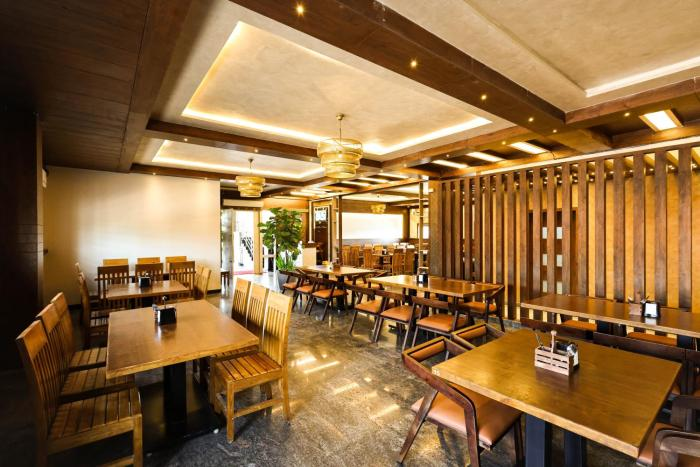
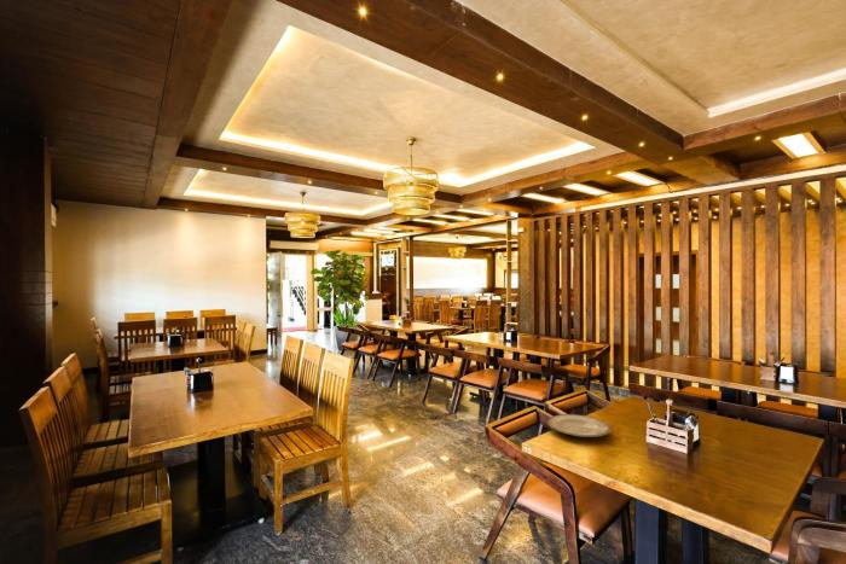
+ plate (578, 428)
